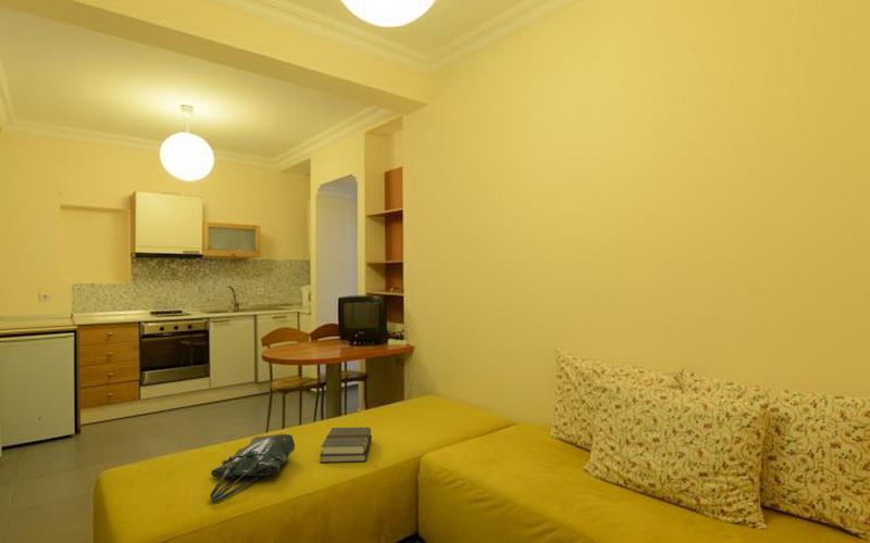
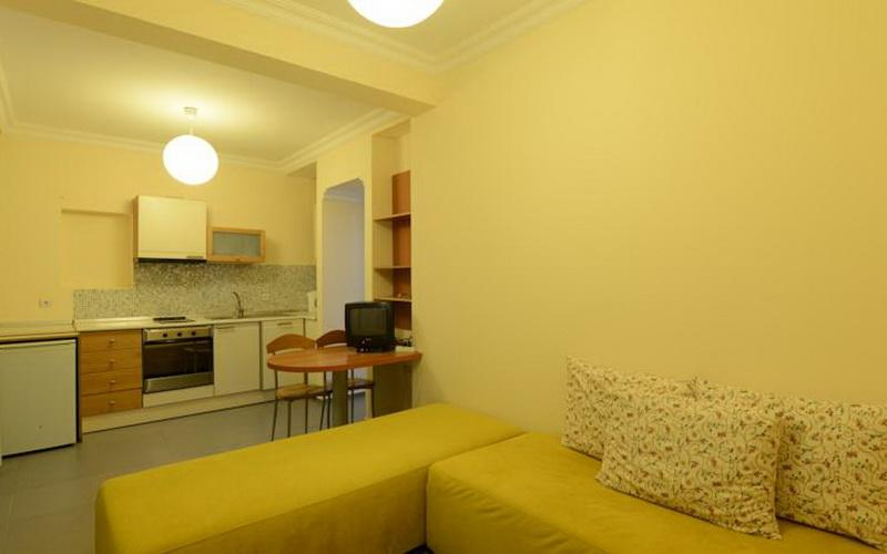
- tote bag (248, 463)
- book (347, 443)
